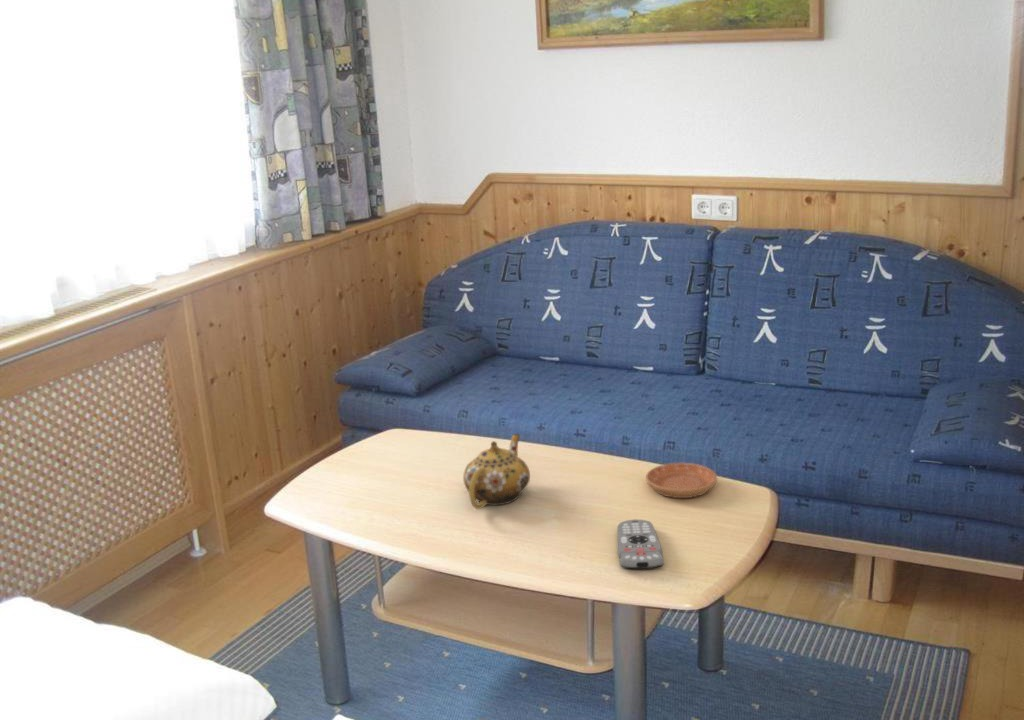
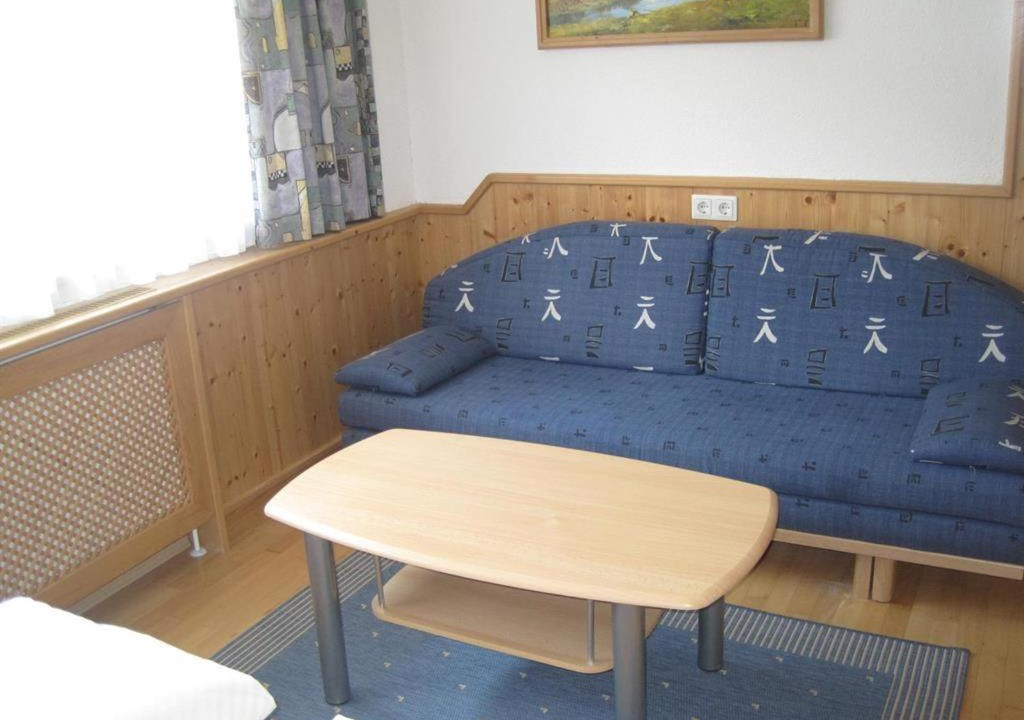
- teapot (496, 469)
- remote control (638, 543)
- saucer (681, 481)
